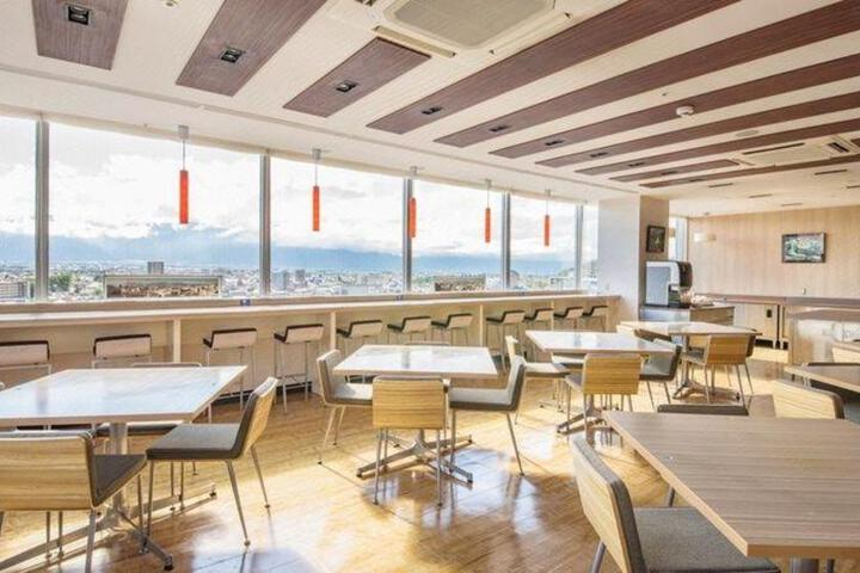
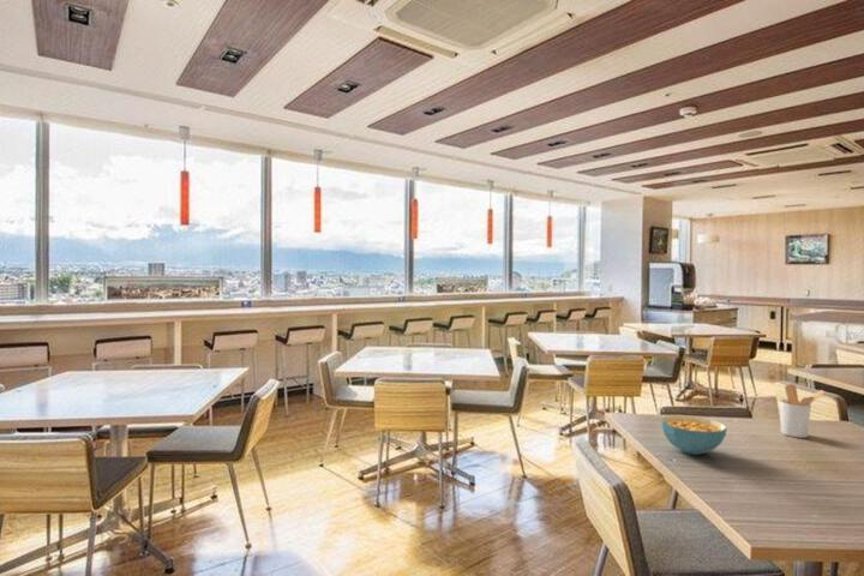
+ cereal bowl (691, 437)
+ utensil holder (802, 410)
